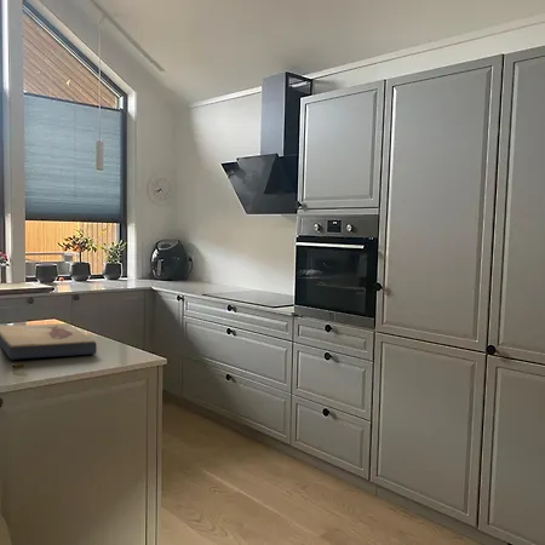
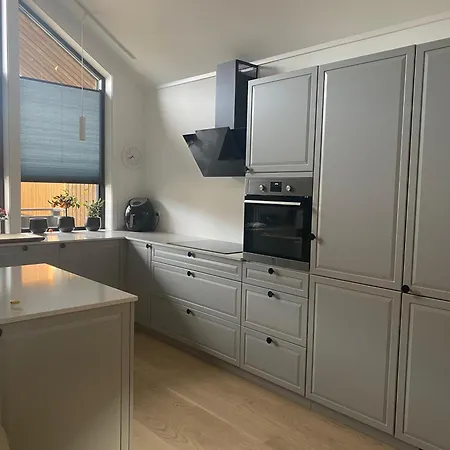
- fish fossil (42, 338)
